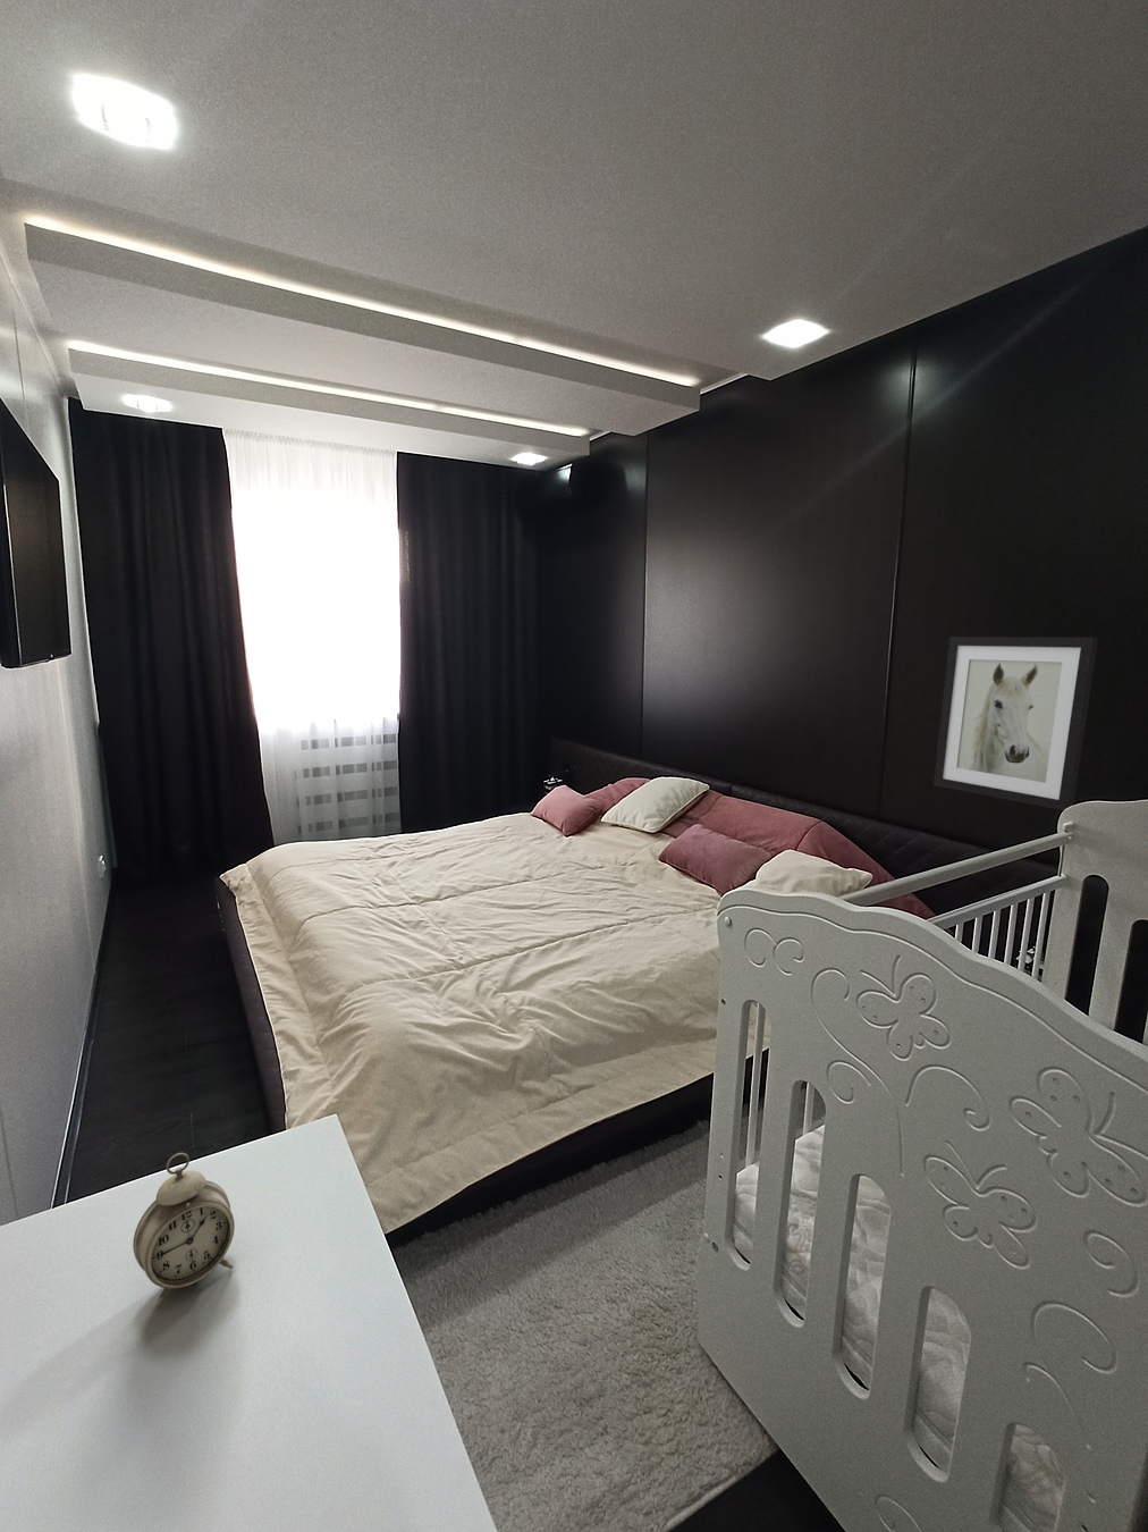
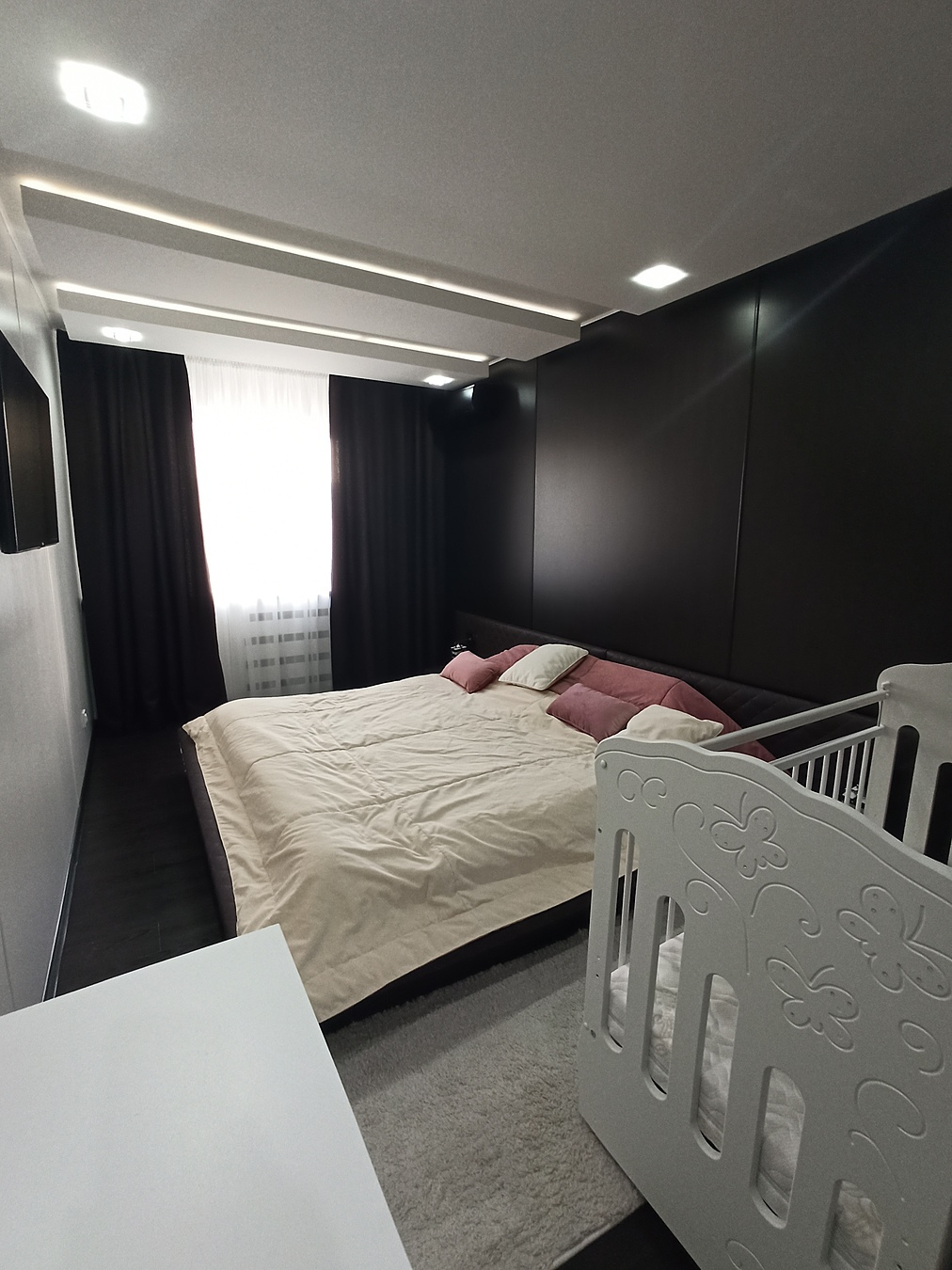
- wall art (1007, 718)
- alarm clock (184, 1218)
